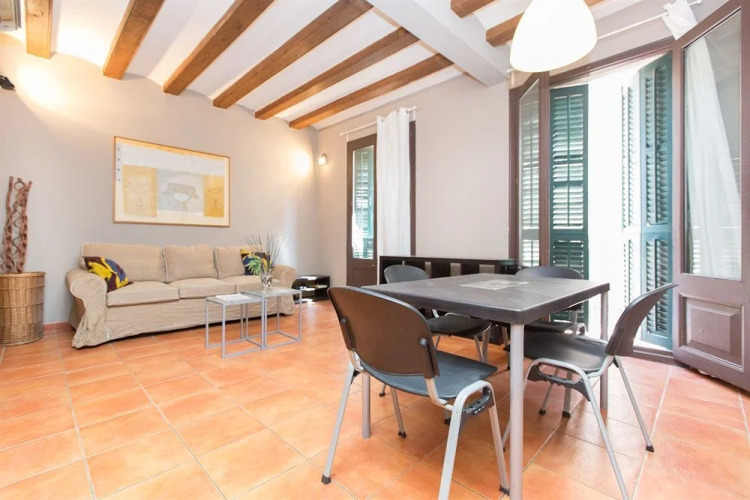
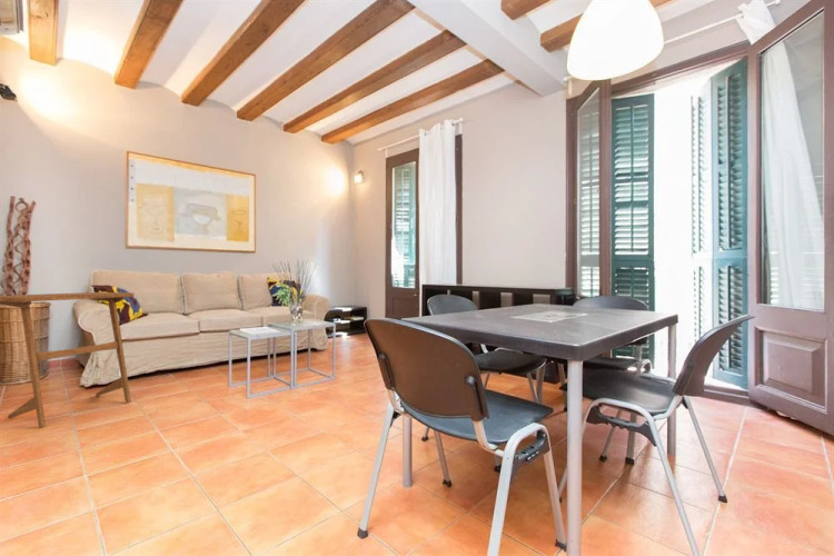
+ side table (67, 351)
